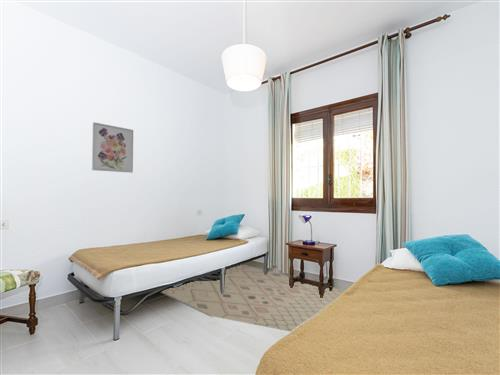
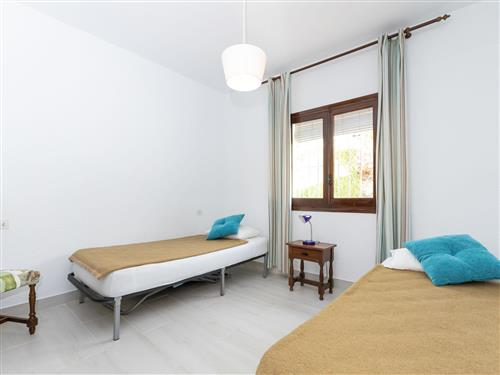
- rug (243, 288)
- wall art (113, 148)
